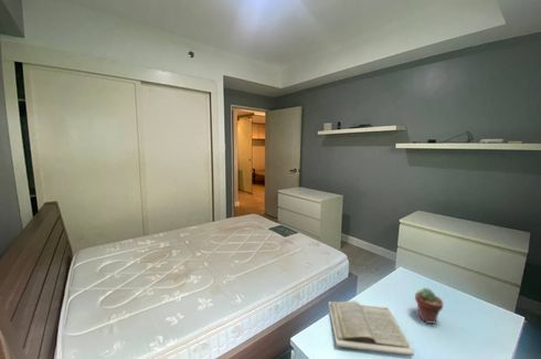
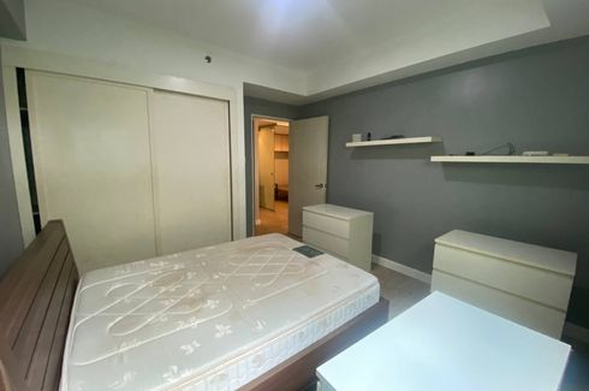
- potted succulent (427, 303)
- book (364, 321)
